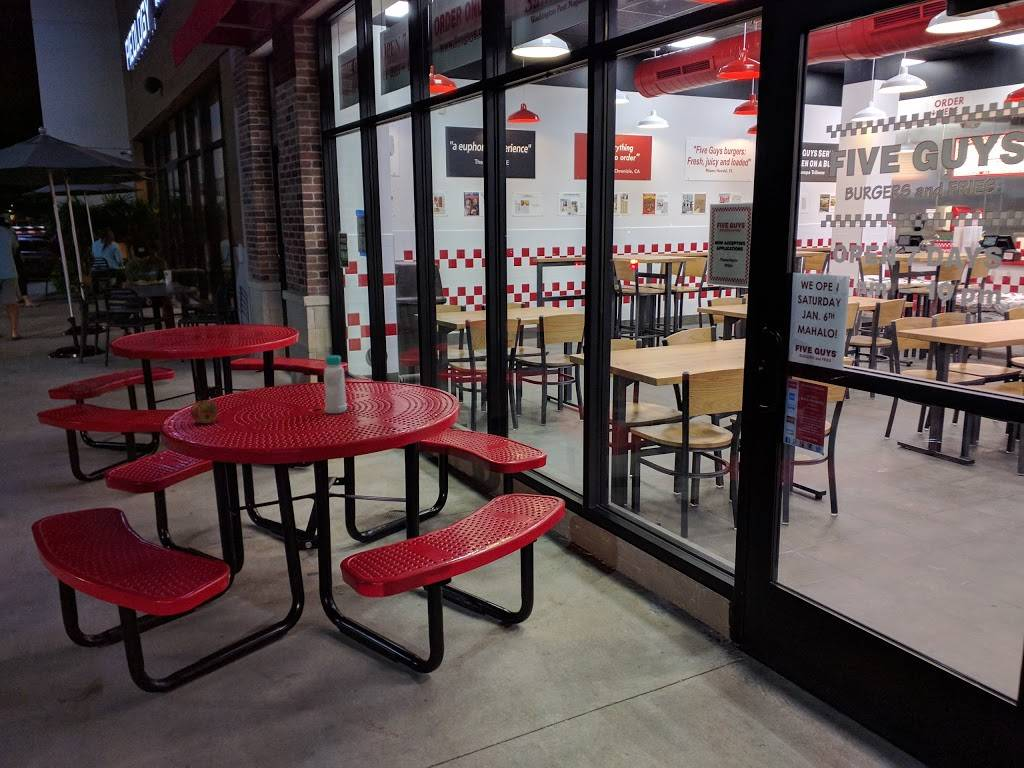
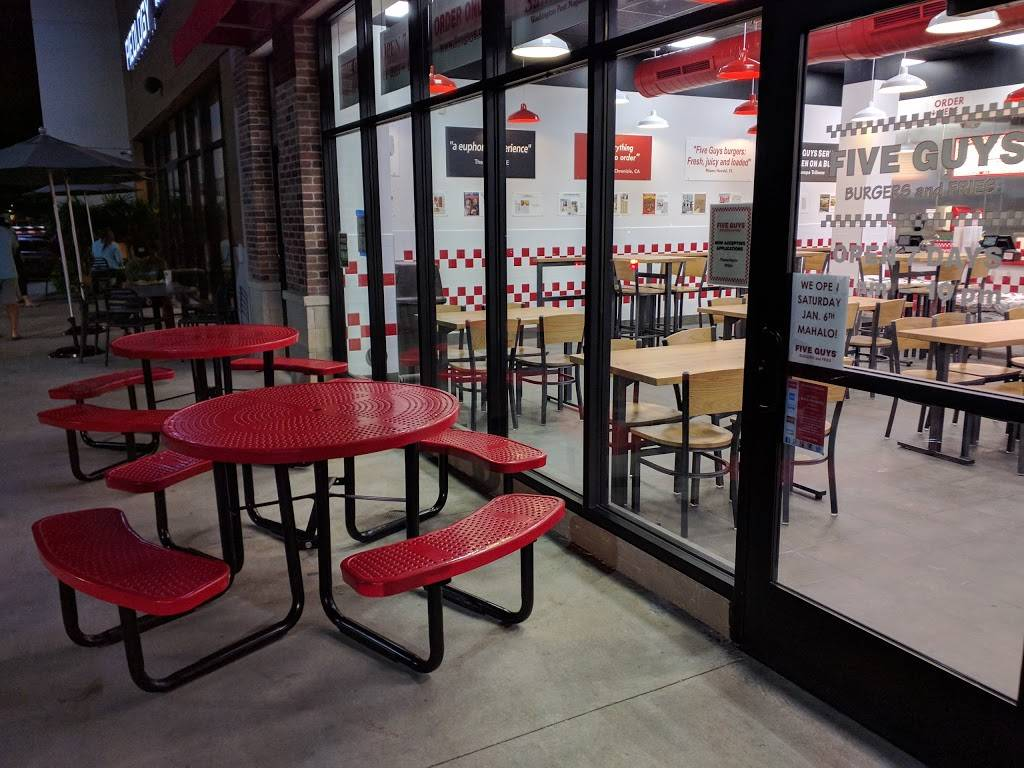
- fruit (204, 411)
- bottle (334, 383)
